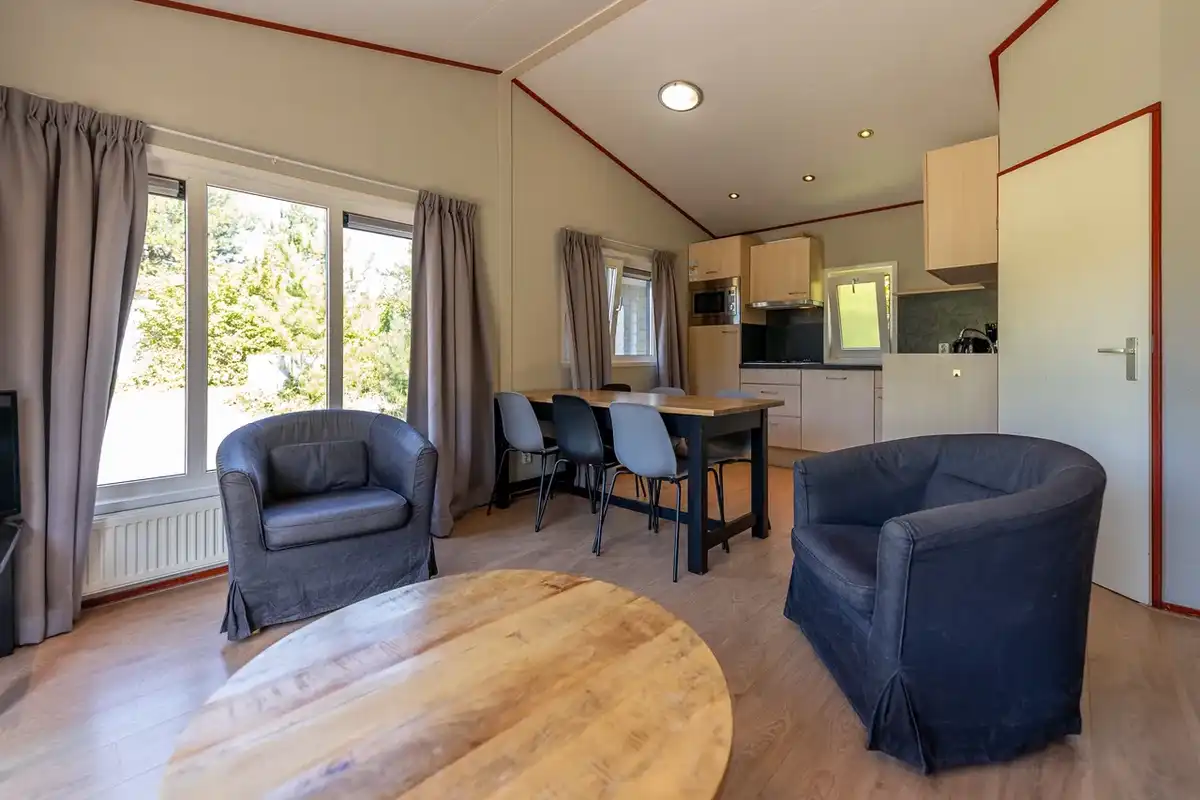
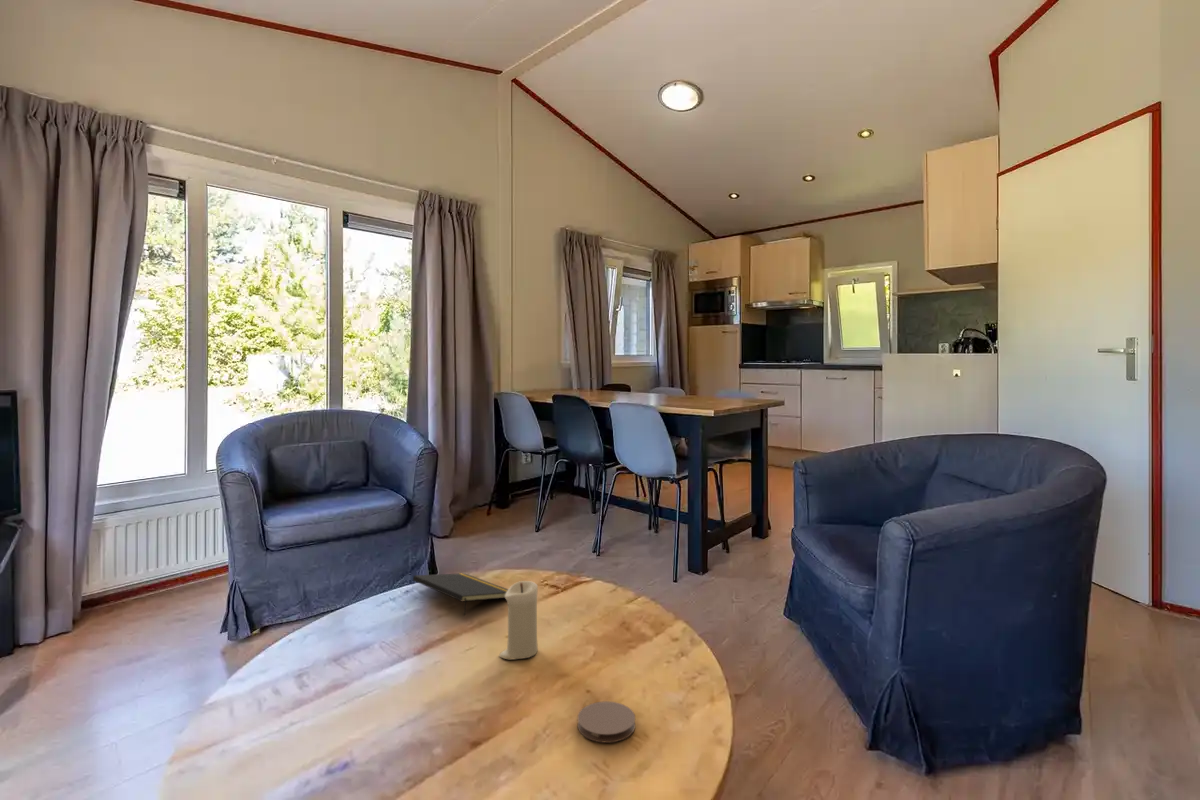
+ notepad (463, 586)
+ coaster (606, 720)
+ candle (520, 618)
